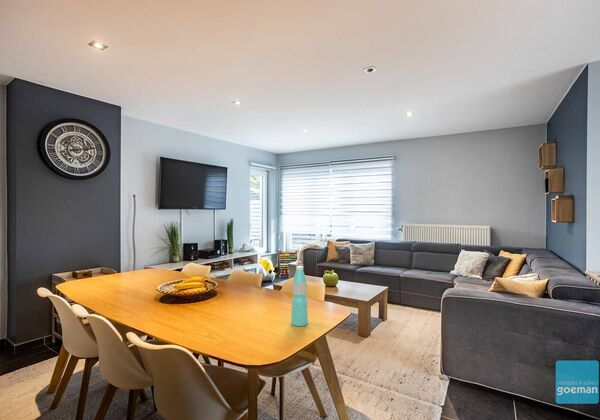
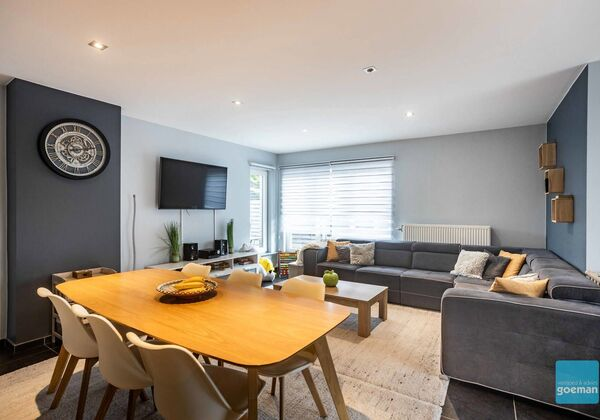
- water bottle (299, 294)
